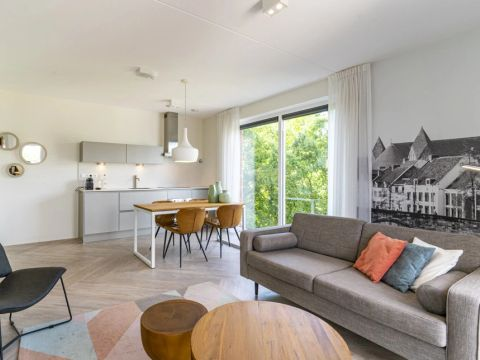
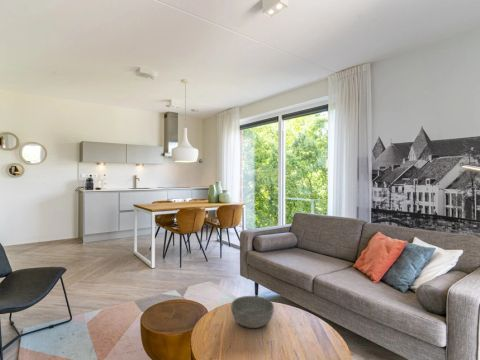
+ bowl (252, 313)
